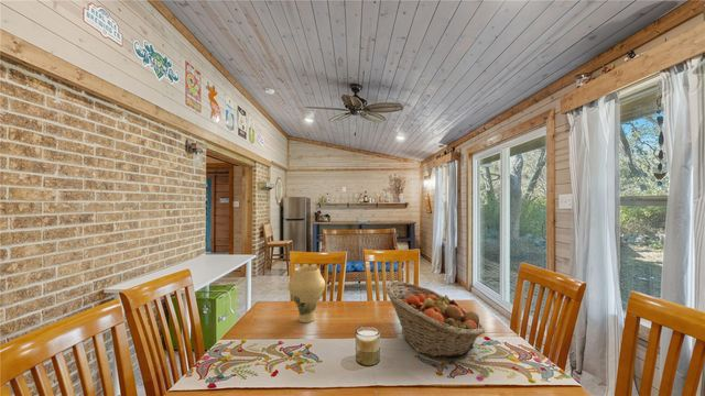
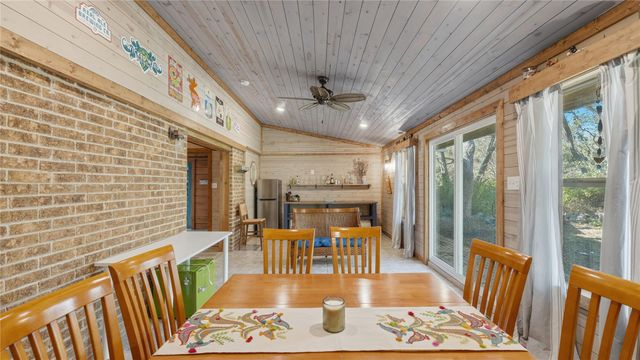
- vase (306, 294)
- fruit basket (431, 312)
